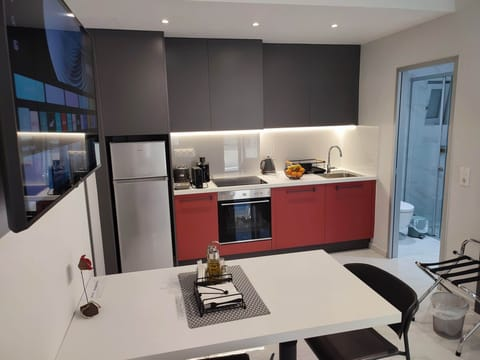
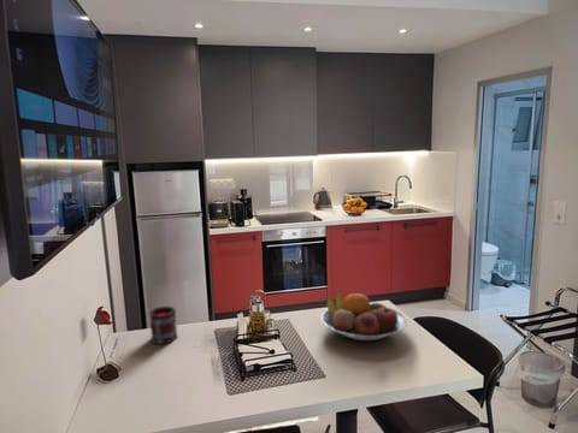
+ fruit bowl (362, 314)
+ mug (161, 326)
